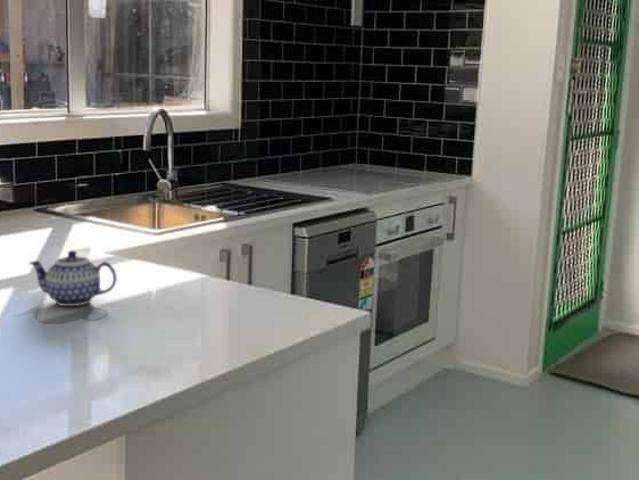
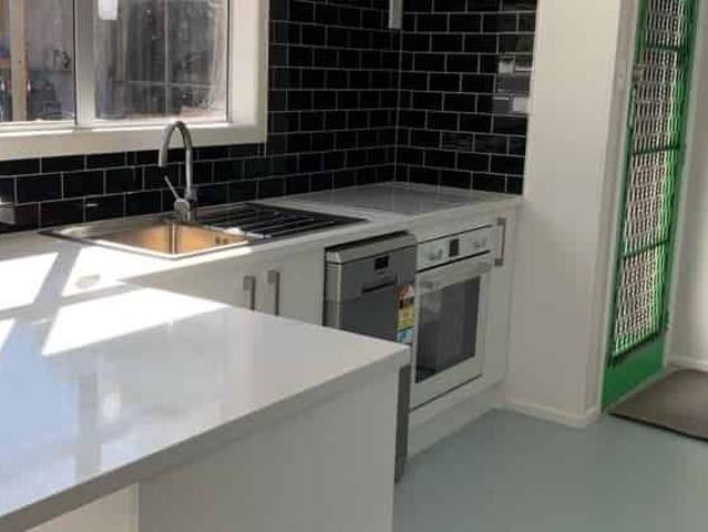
- teapot (73, 276)
